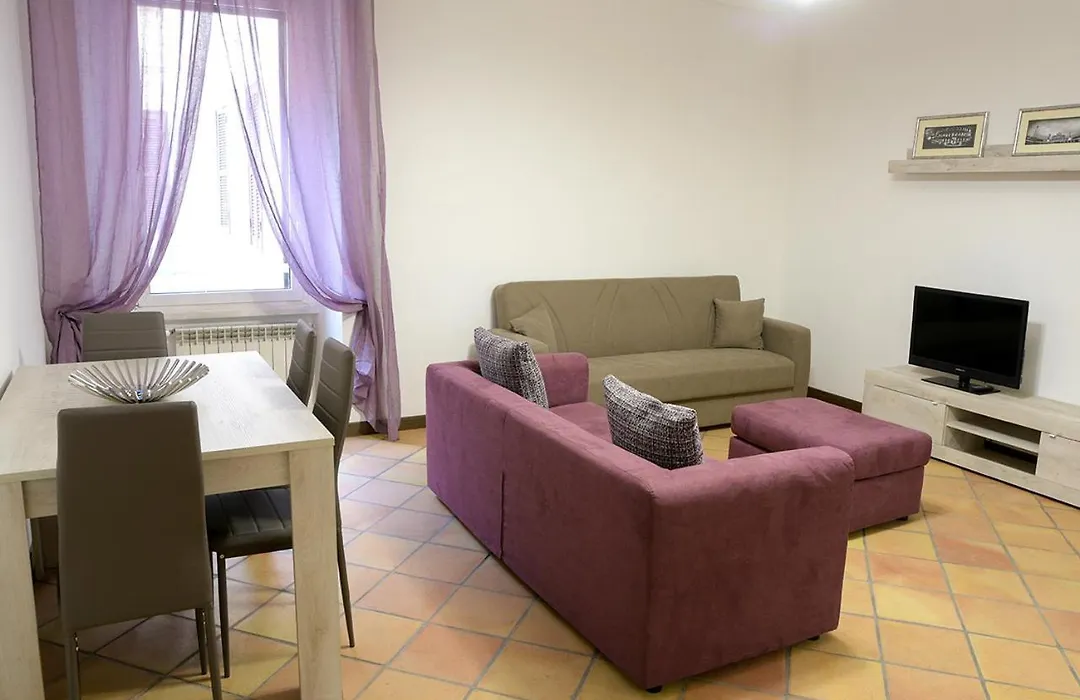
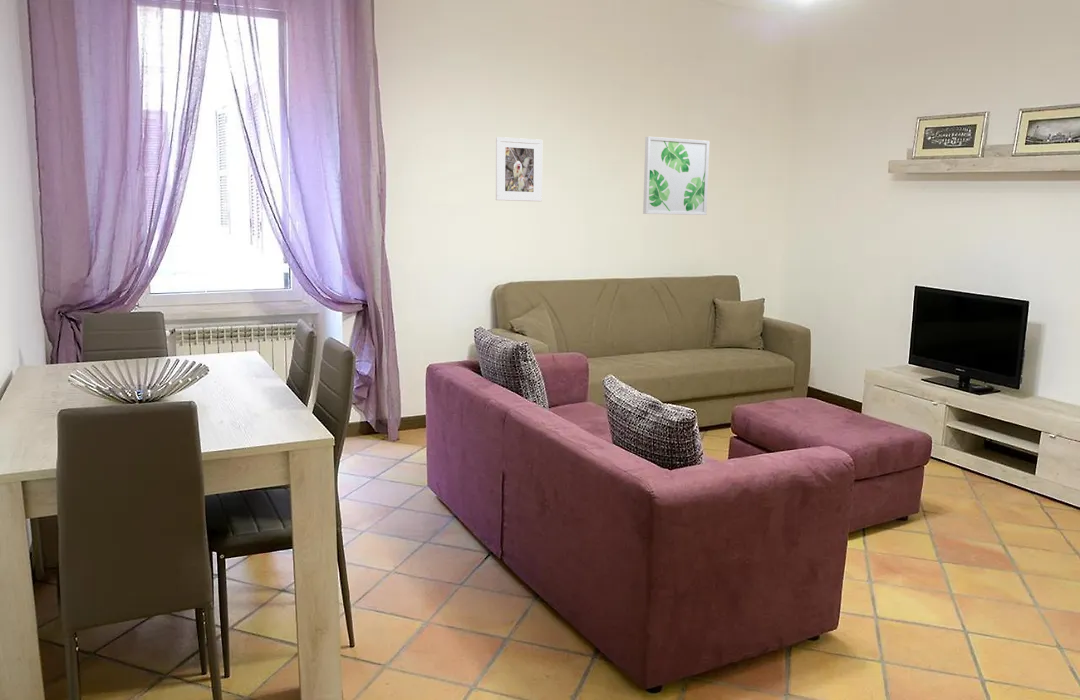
+ wall art (676, 176)
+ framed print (519, 169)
